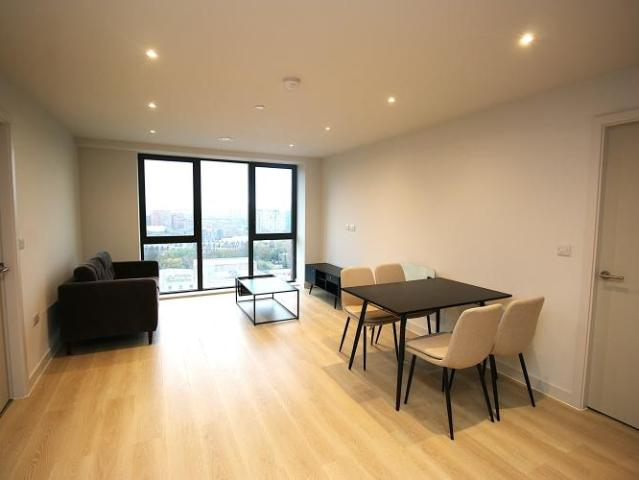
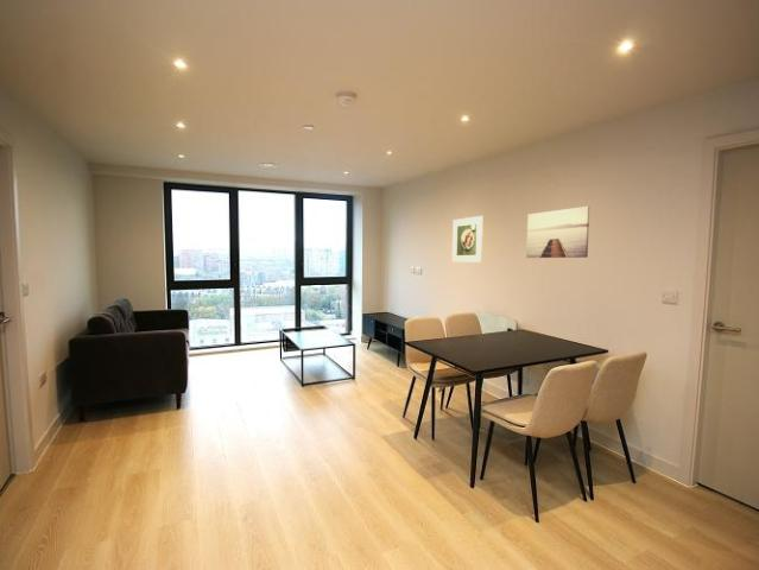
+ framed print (466, 240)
+ wall art (555, 234)
